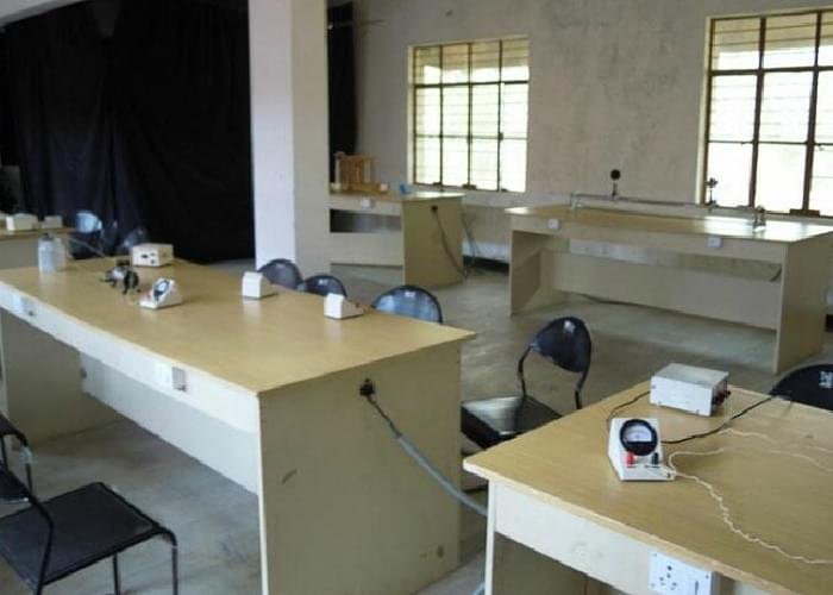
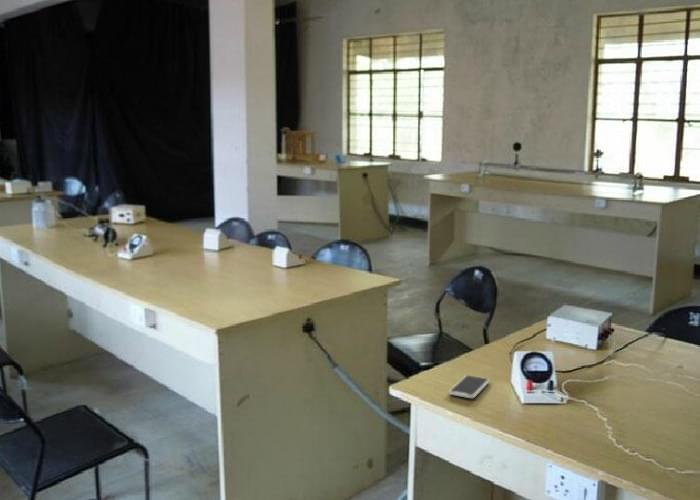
+ smartphone (469, 386)
